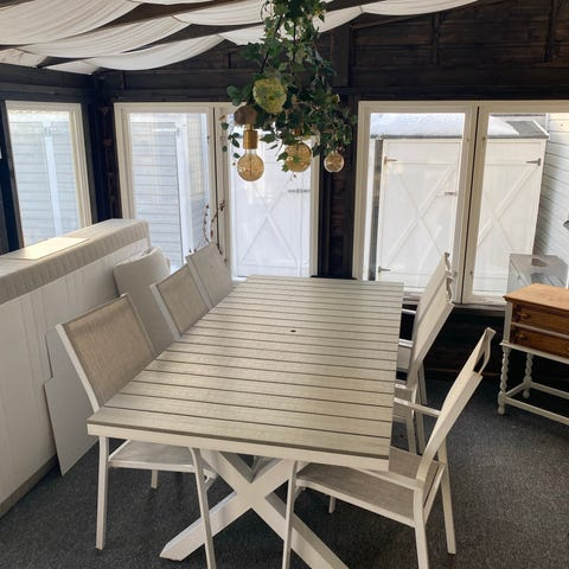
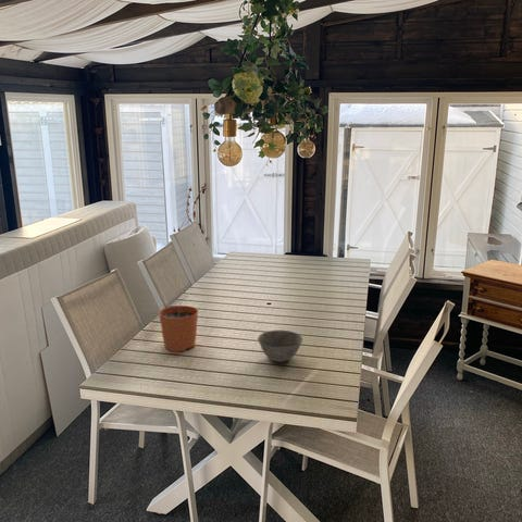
+ bowl (279, 348)
+ plant pot (178, 320)
